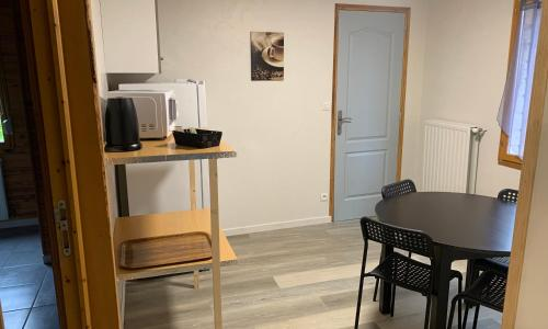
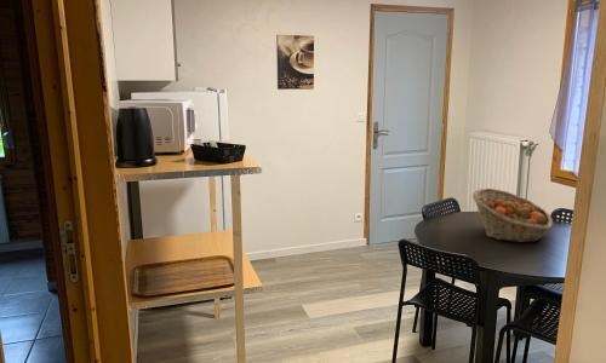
+ fruit basket (510, 213)
